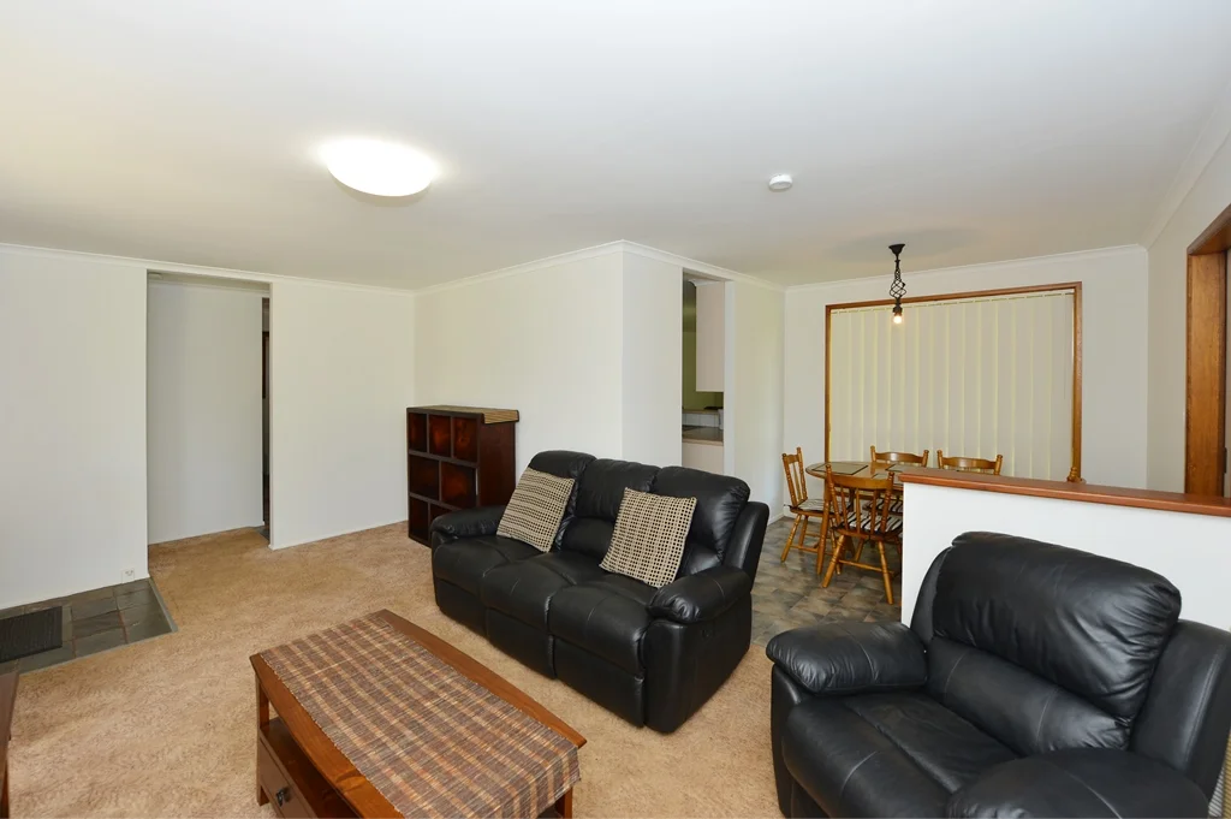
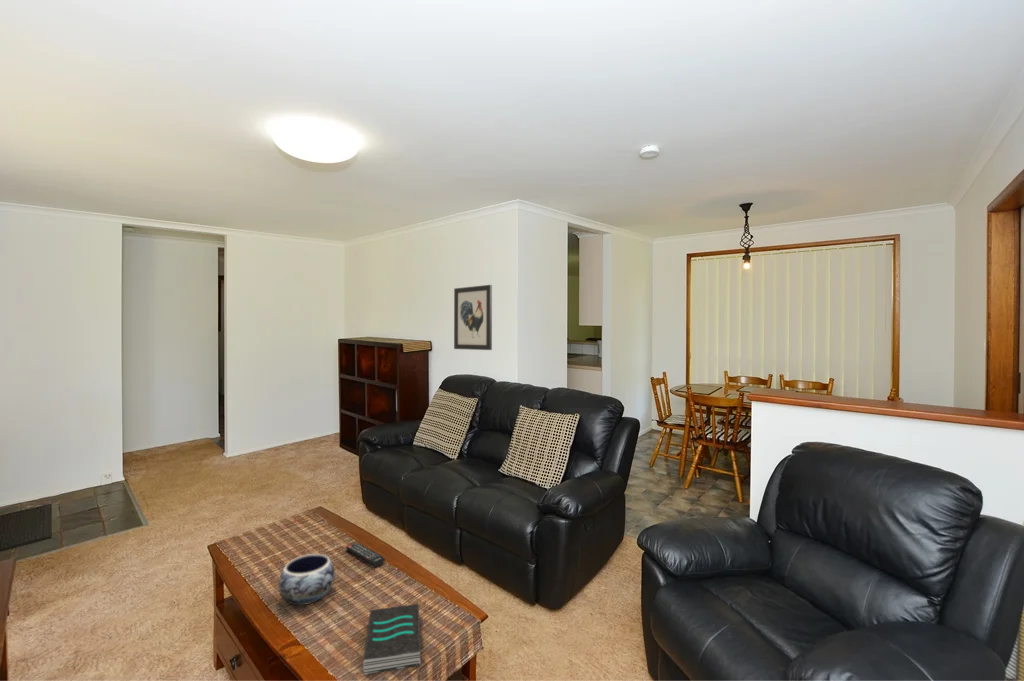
+ decorative bowl (307, 578)
+ wall art (472, 318)
+ remote control (364, 554)
+ book (393, 636)
